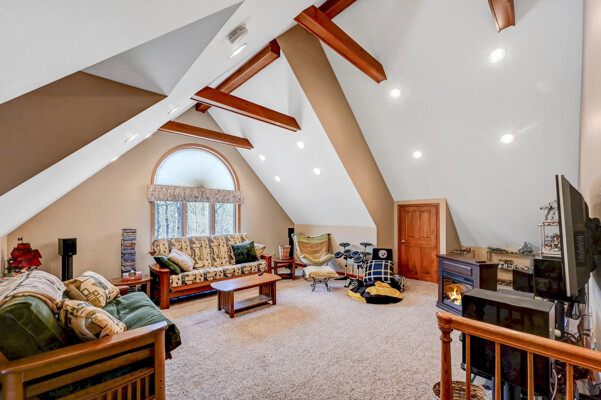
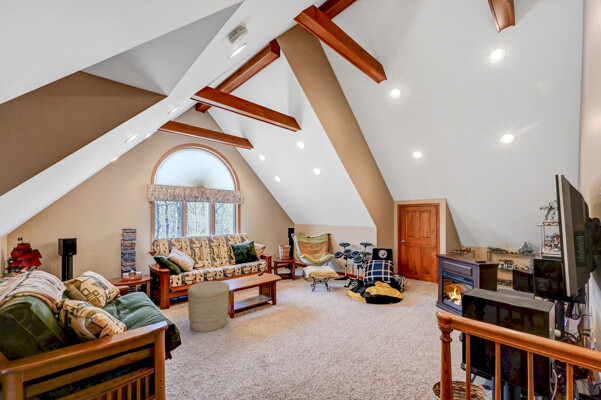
+ basket (208, 304)
